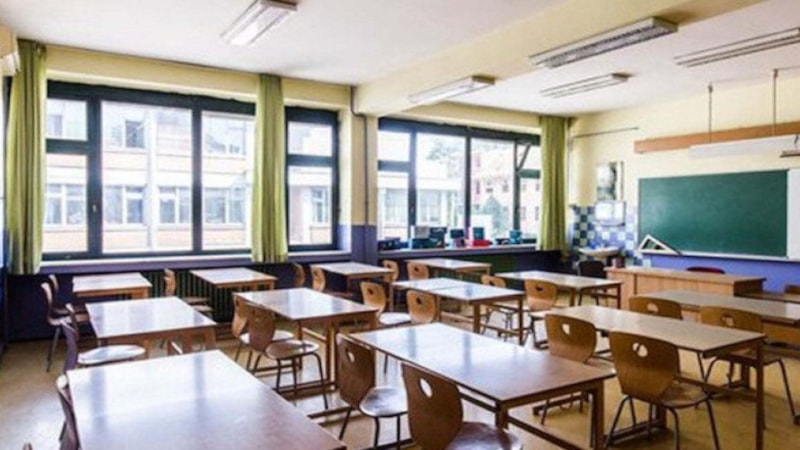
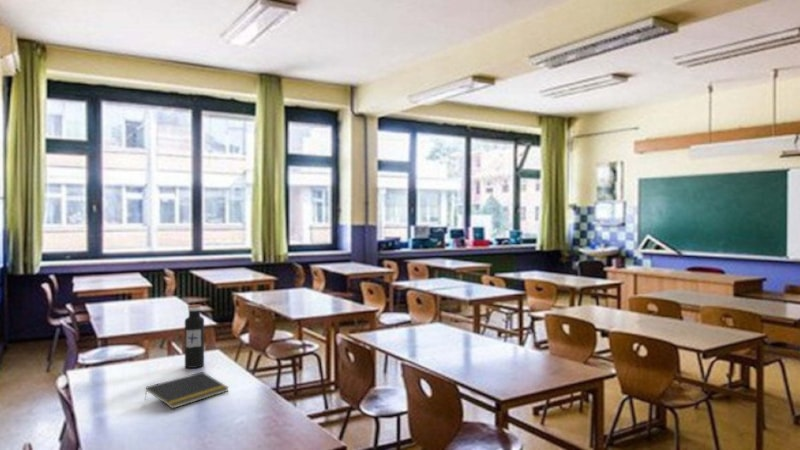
+ water bottle (194, 335)
+ notepad (188, 388)
